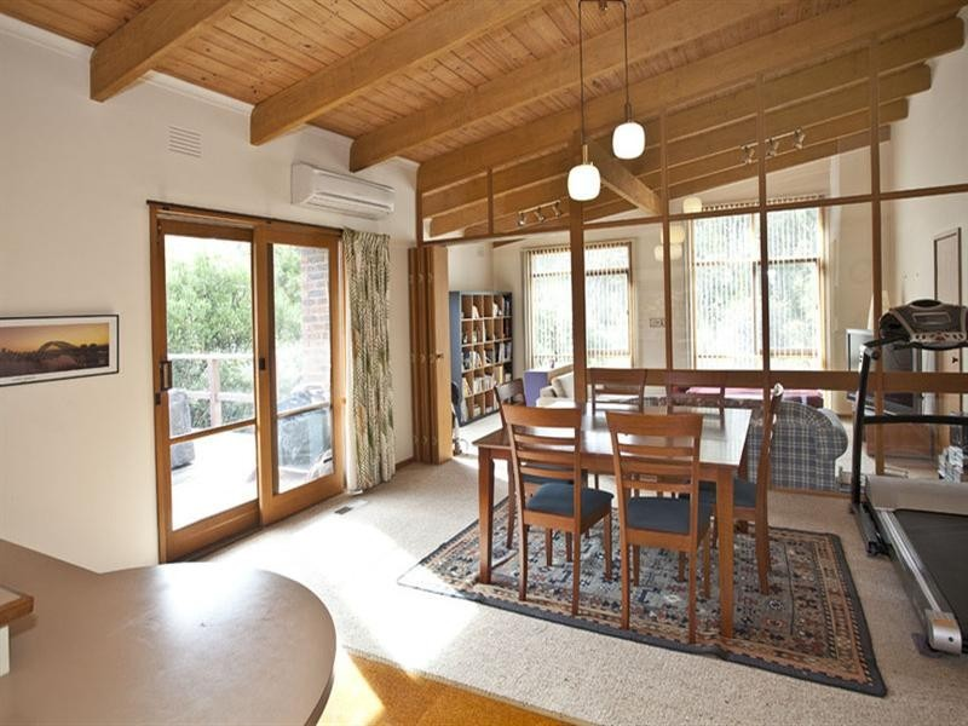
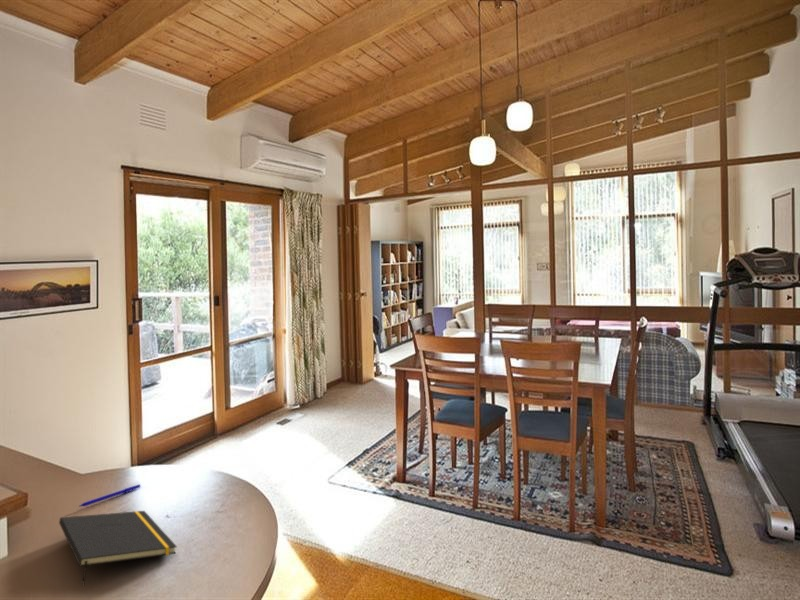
+ pen (110, 495)
+ notepad (116, 535)
